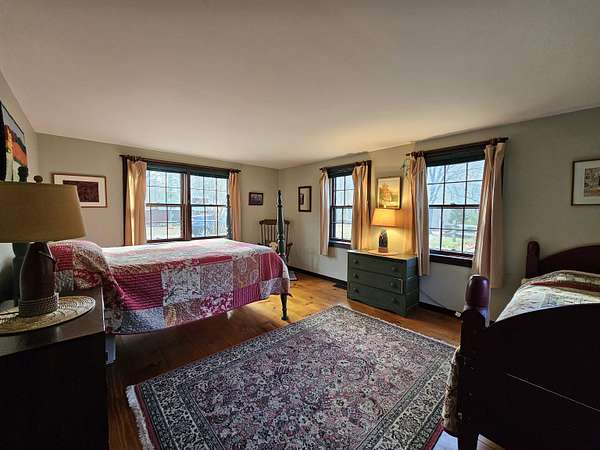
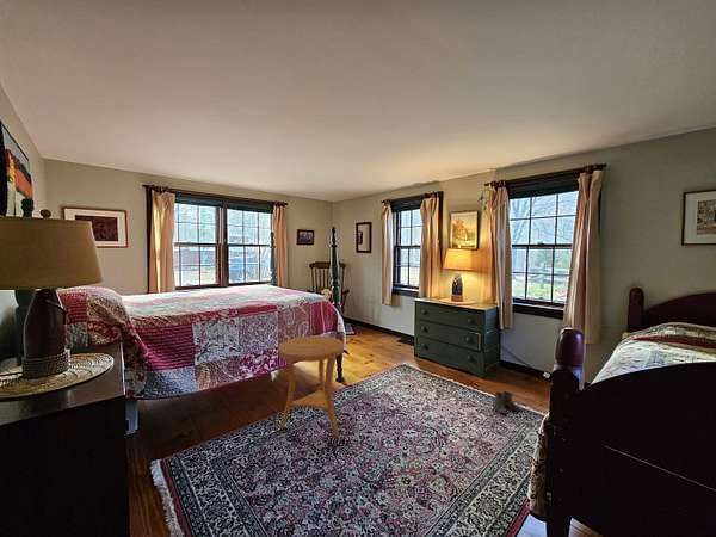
+ side table (320, 383)
+ boots (505, 401)
